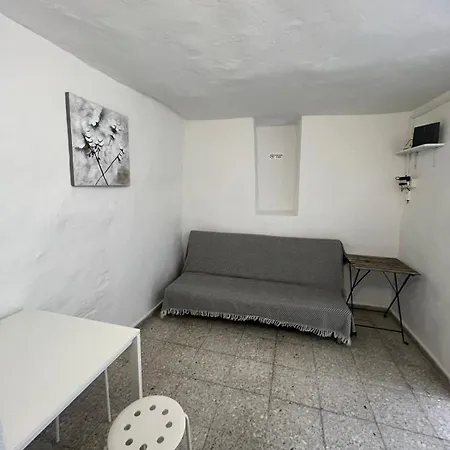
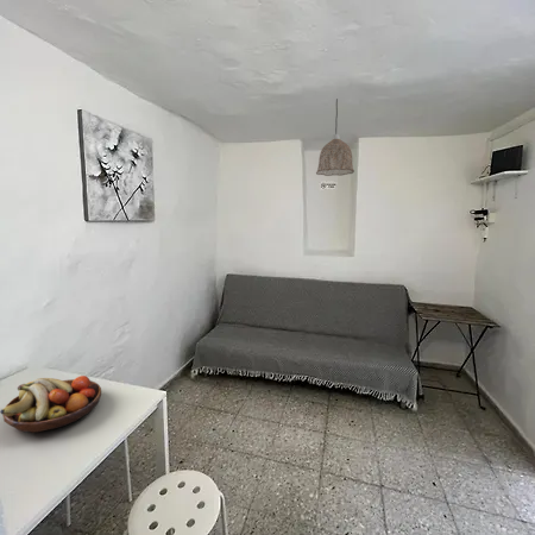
+ fruit bowl (55, 396)
+ pendant lamp (335, 136)
